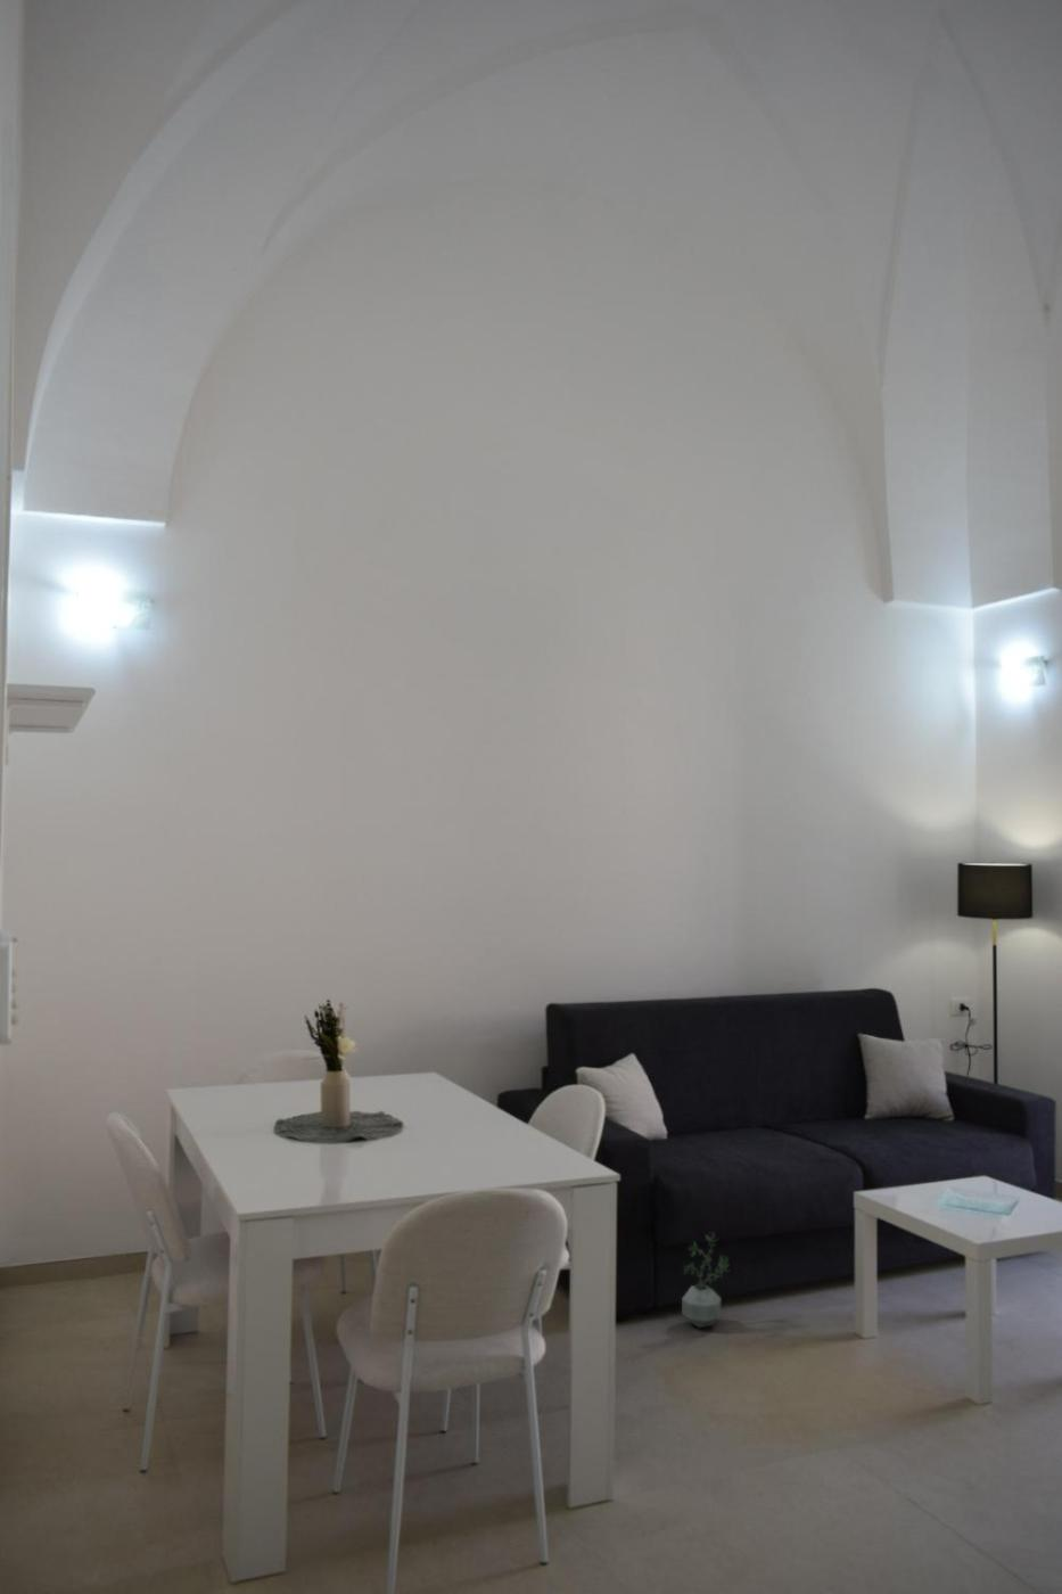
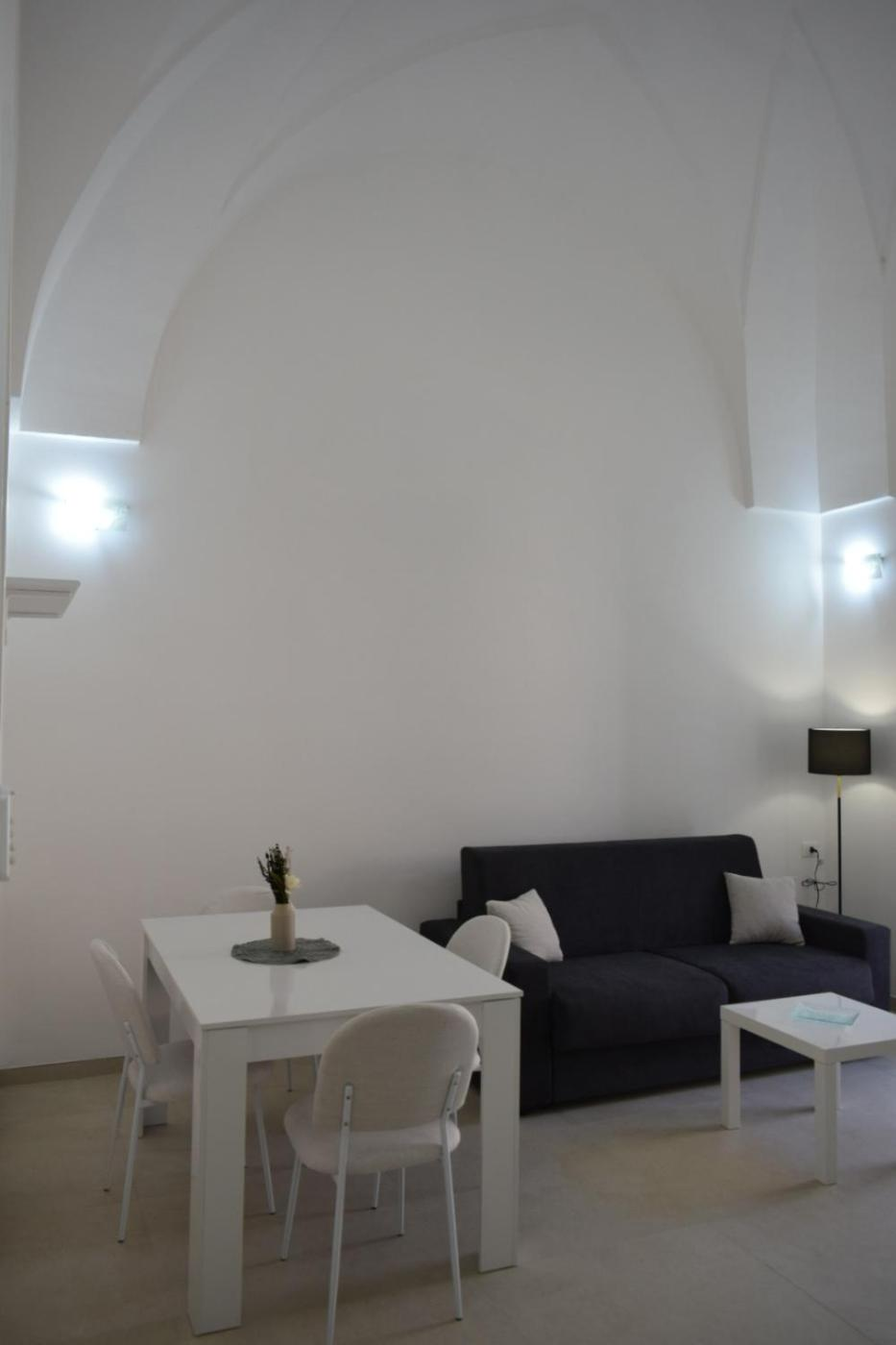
- potted plant (706, 1279)
